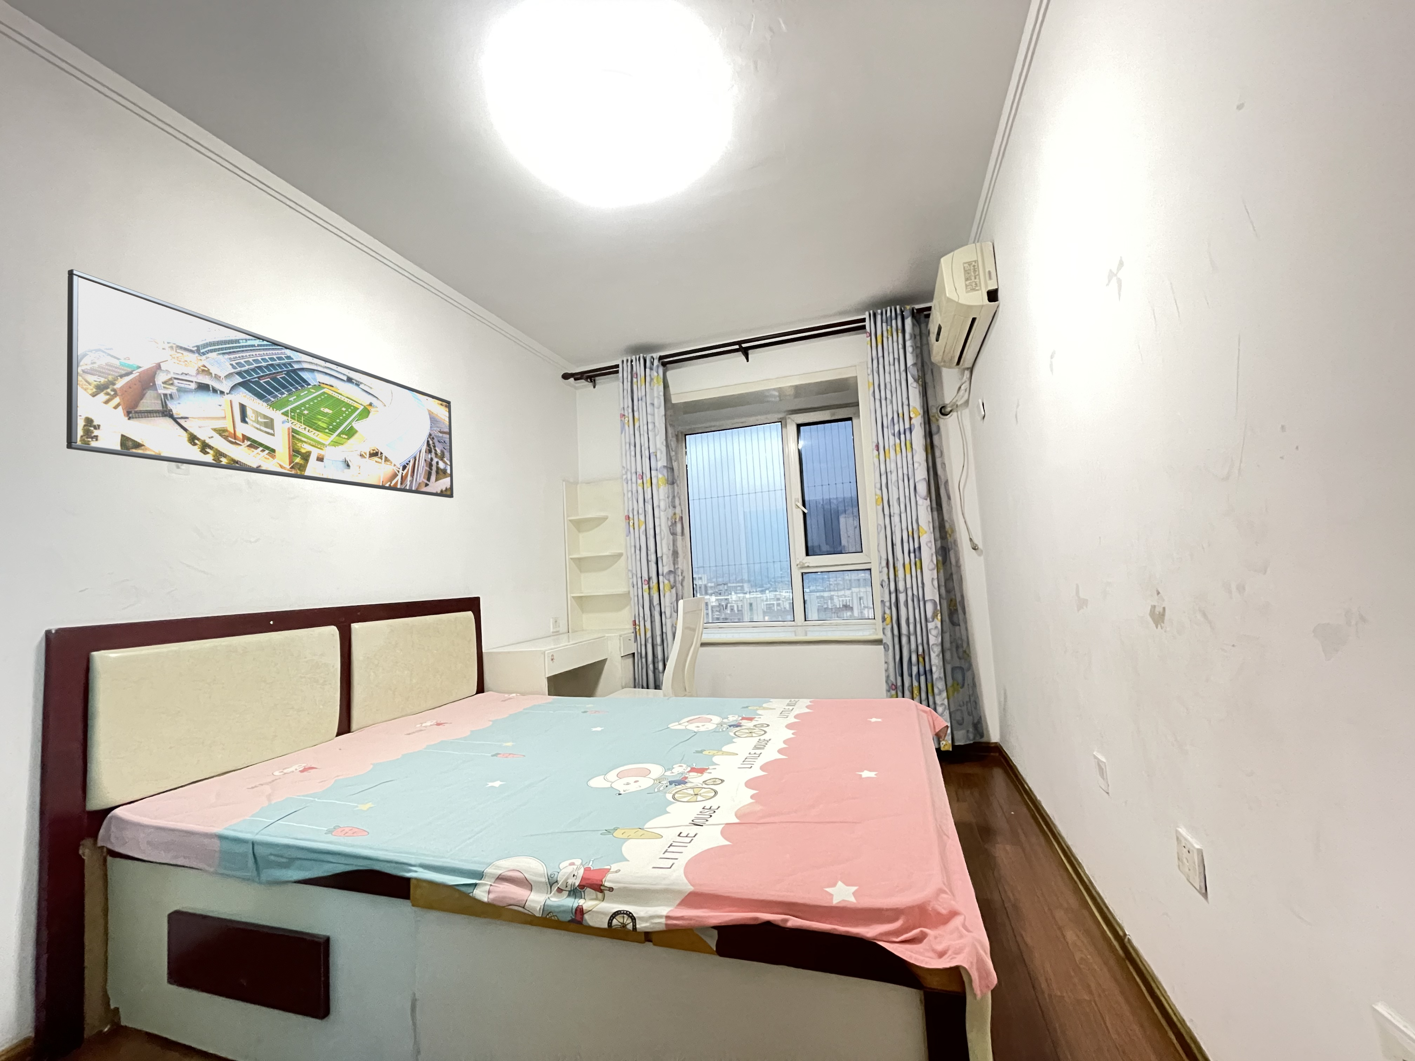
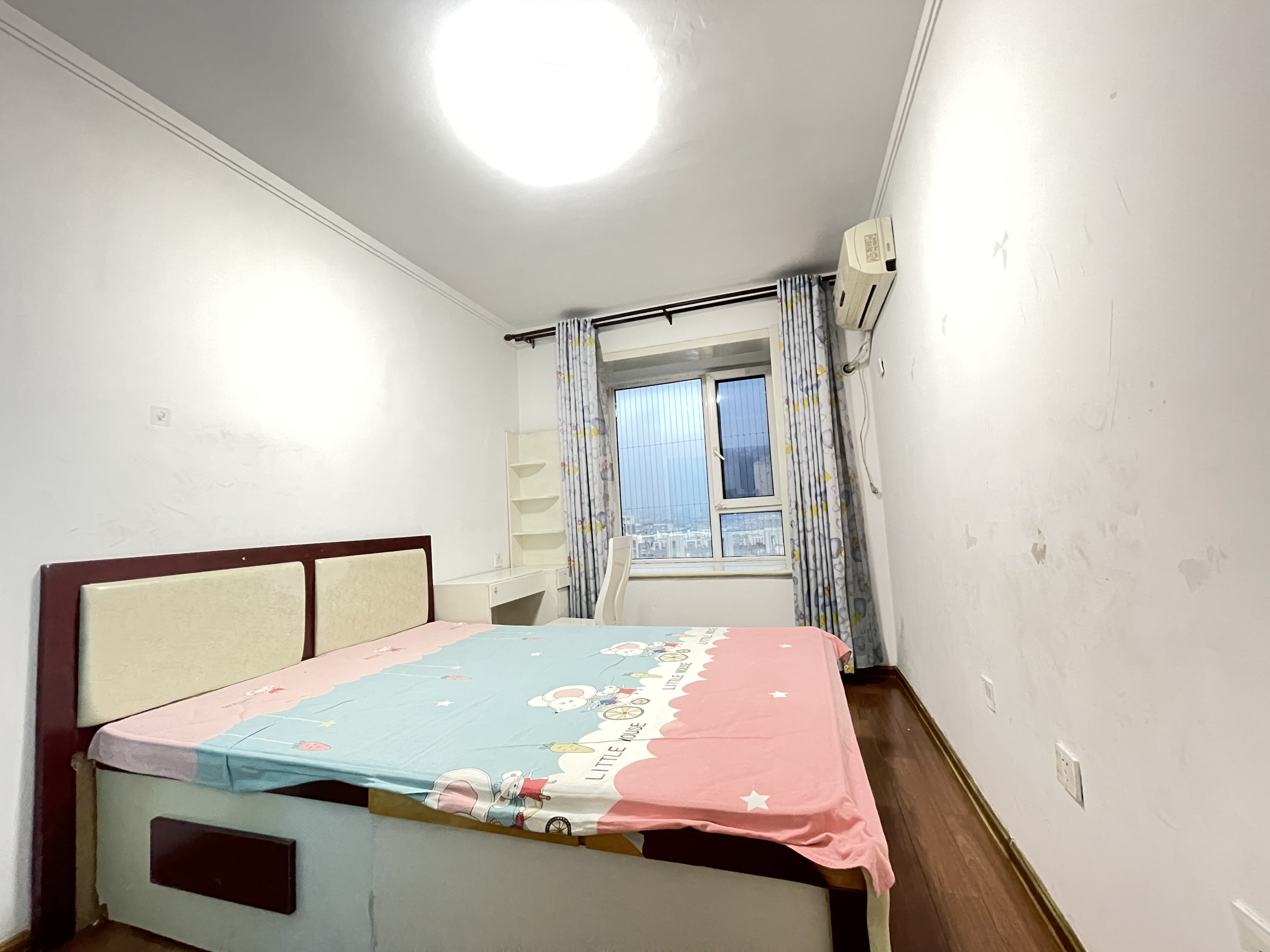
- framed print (318, 418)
